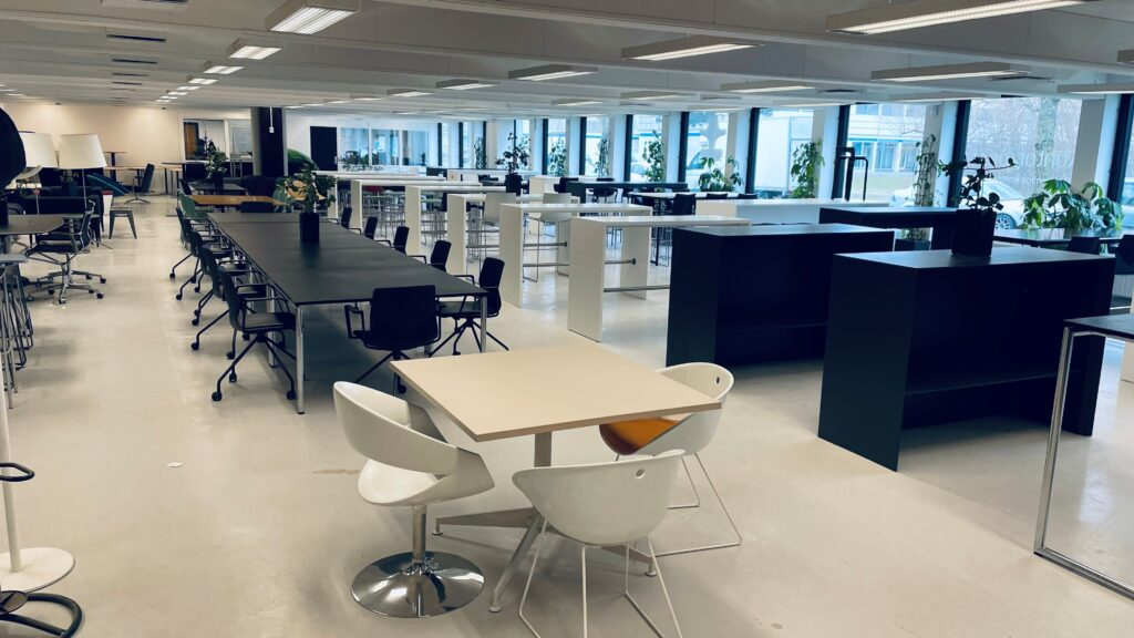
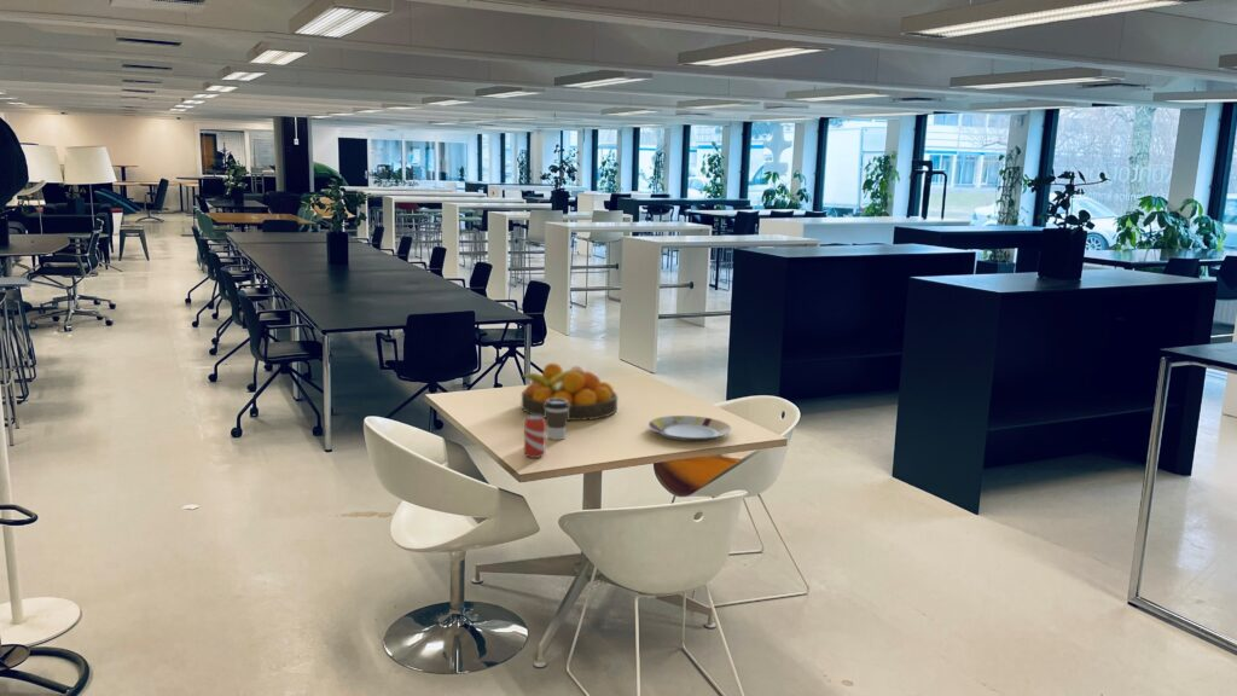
+ beverage can (534, 436)
+ plate (689, 429)
+ coffee cup (556, 419)
+ fruit bowl (569, 387)
